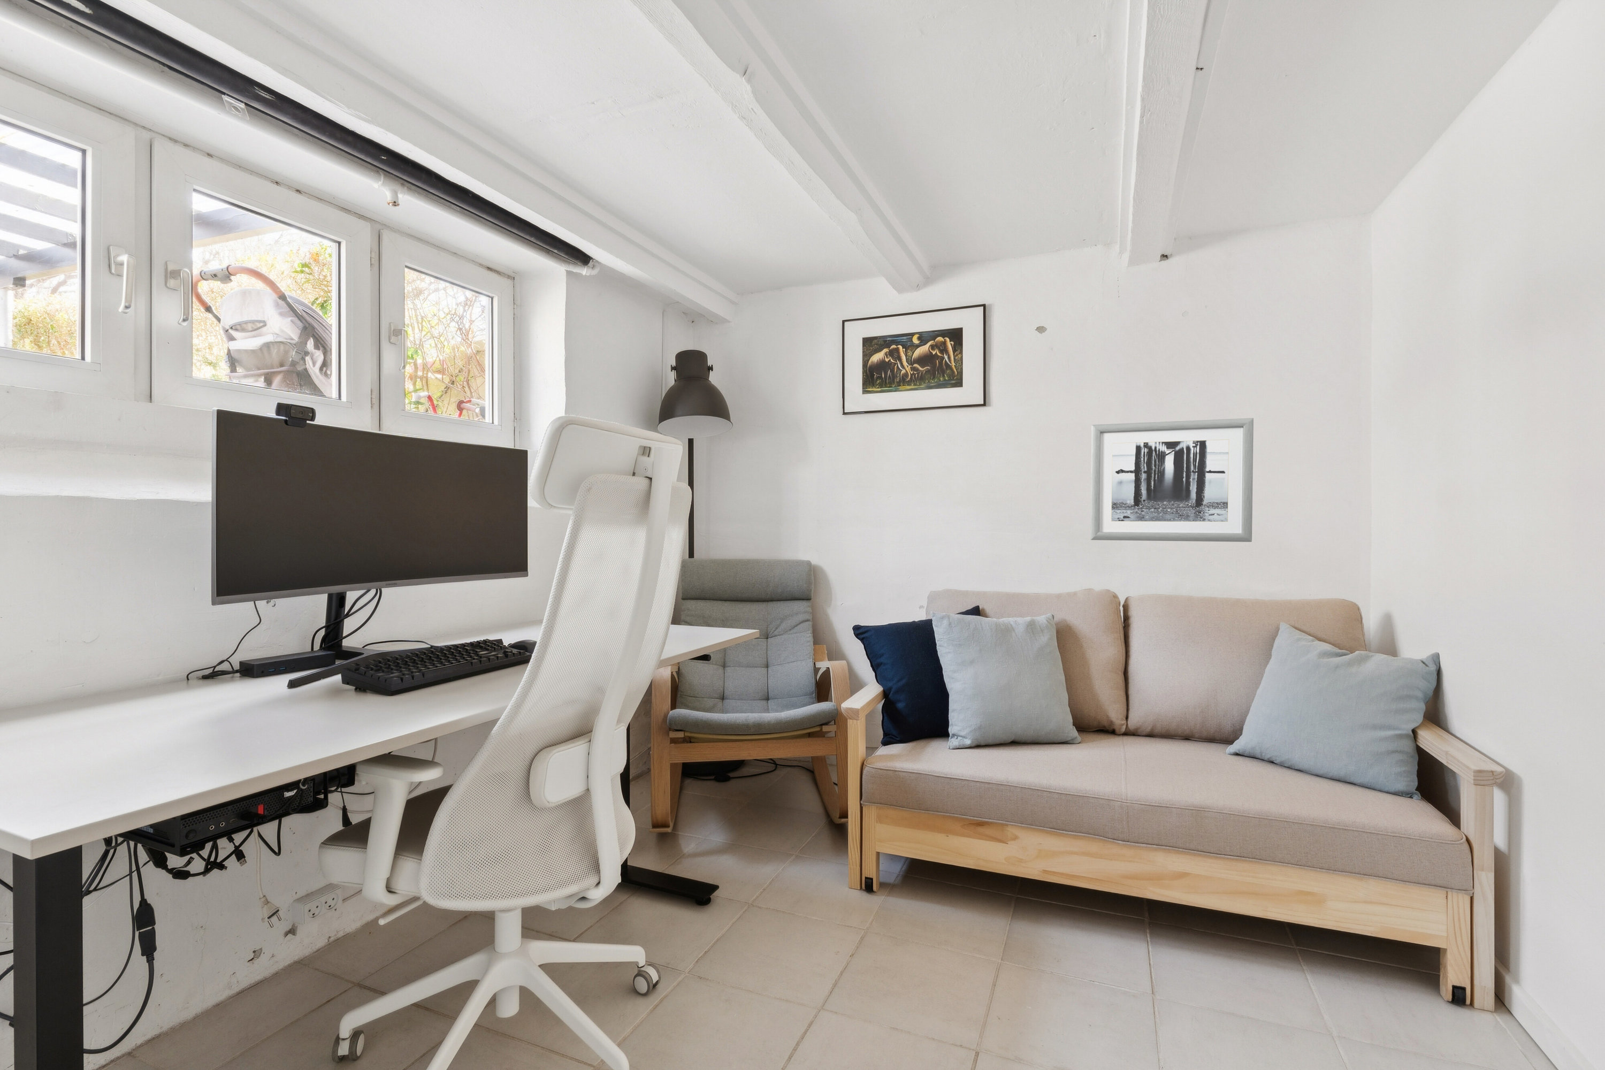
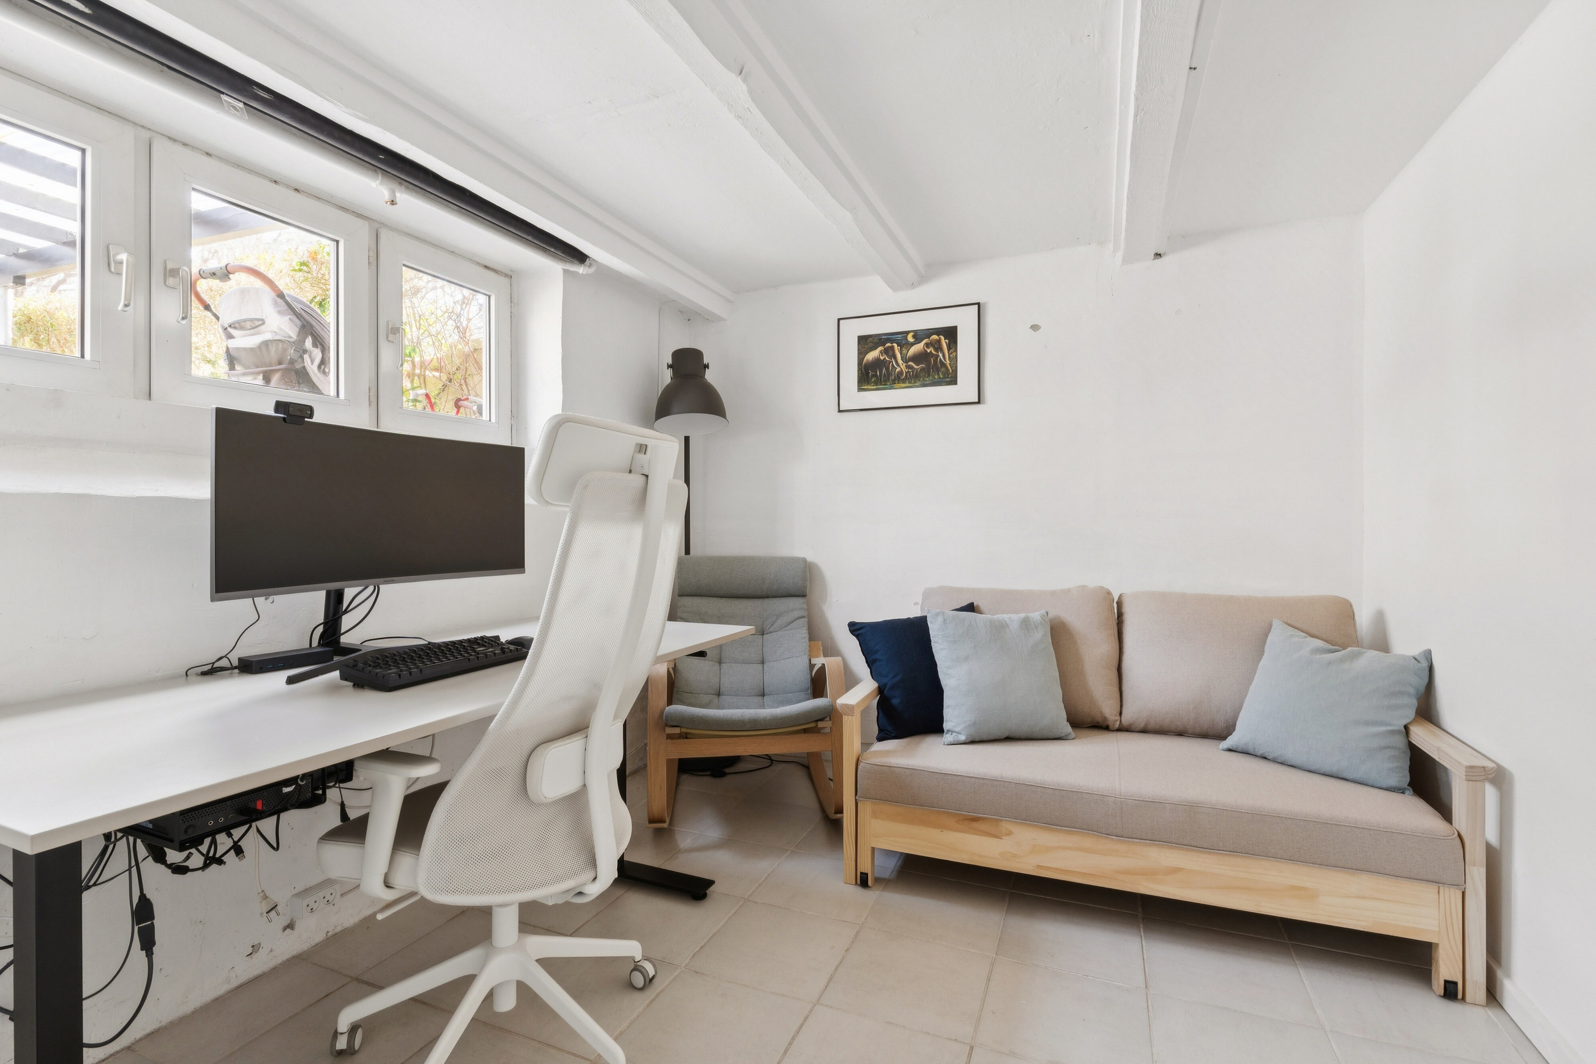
- wall art (1168, 481)
